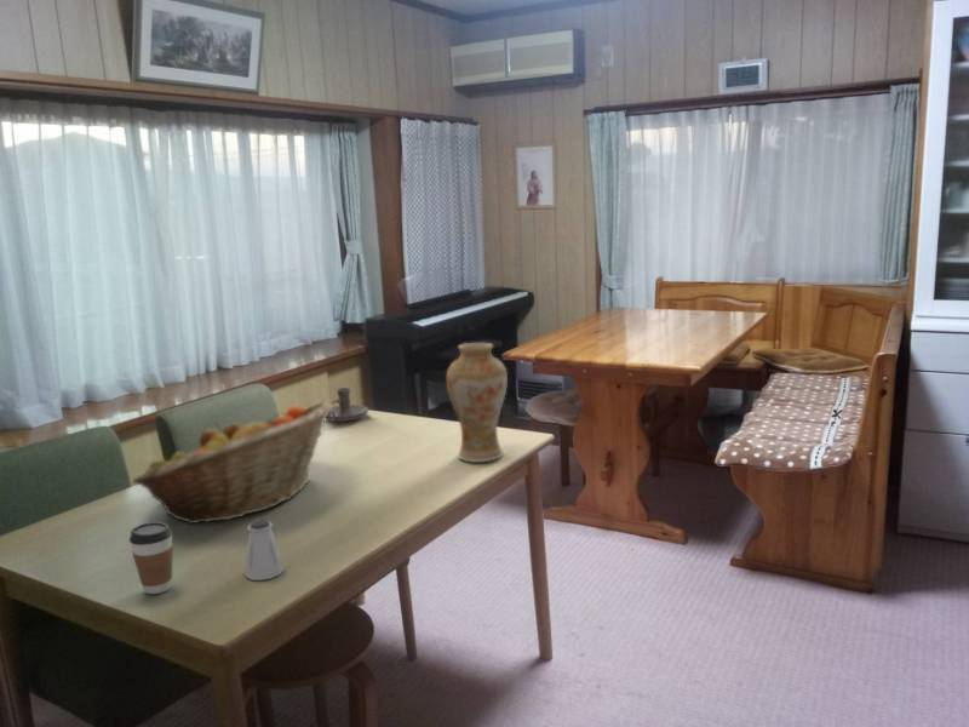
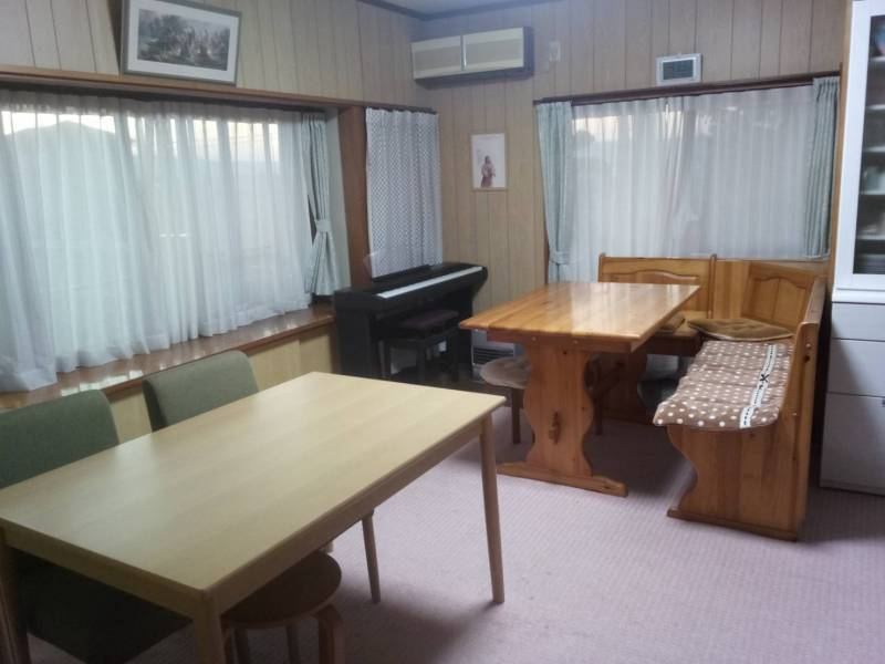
- saltshaker (262, 546)
- candle holder (342, 405)
- fruit basket (241, 454)
- coffee cup (154, 557)
- vase (477, 401)
